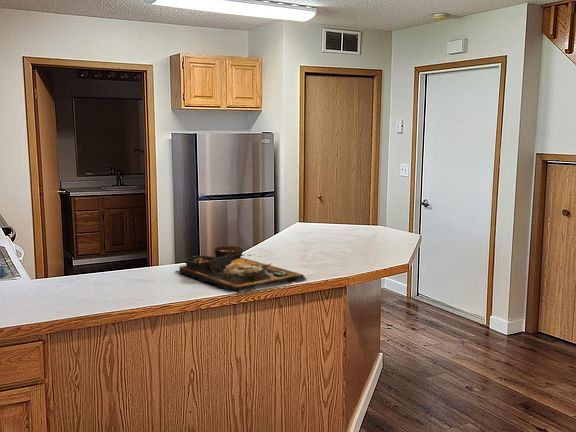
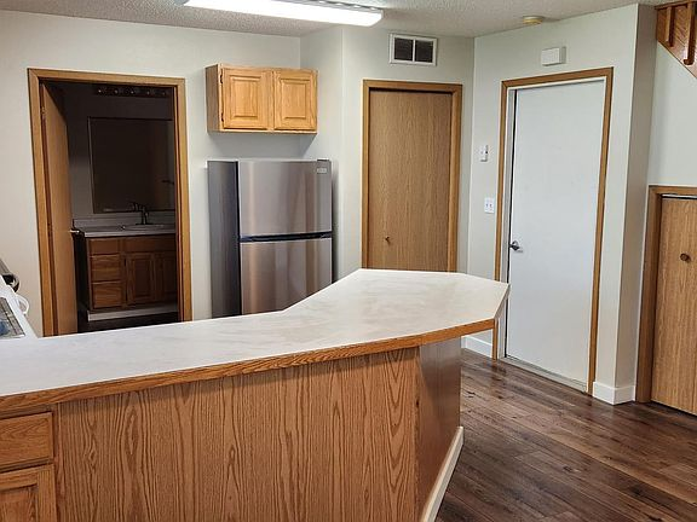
- platter (238, 265)
